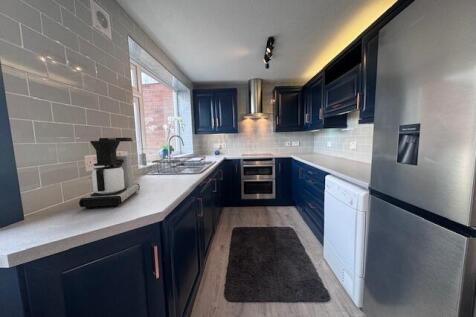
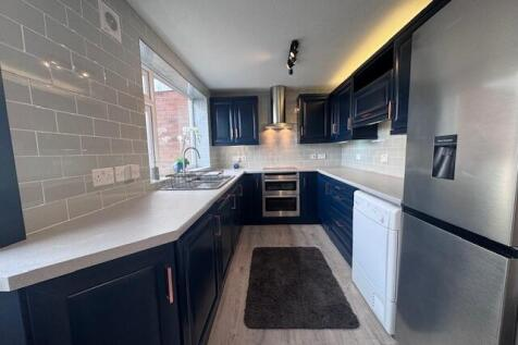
- coffee maker (112, 168)
